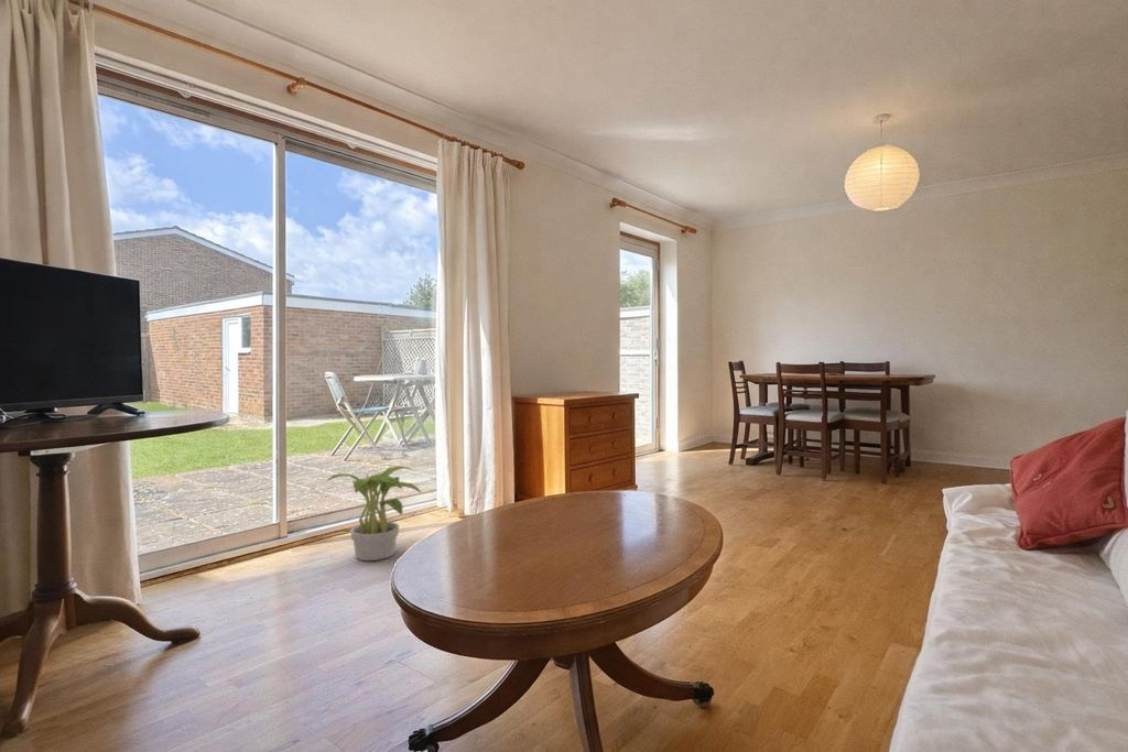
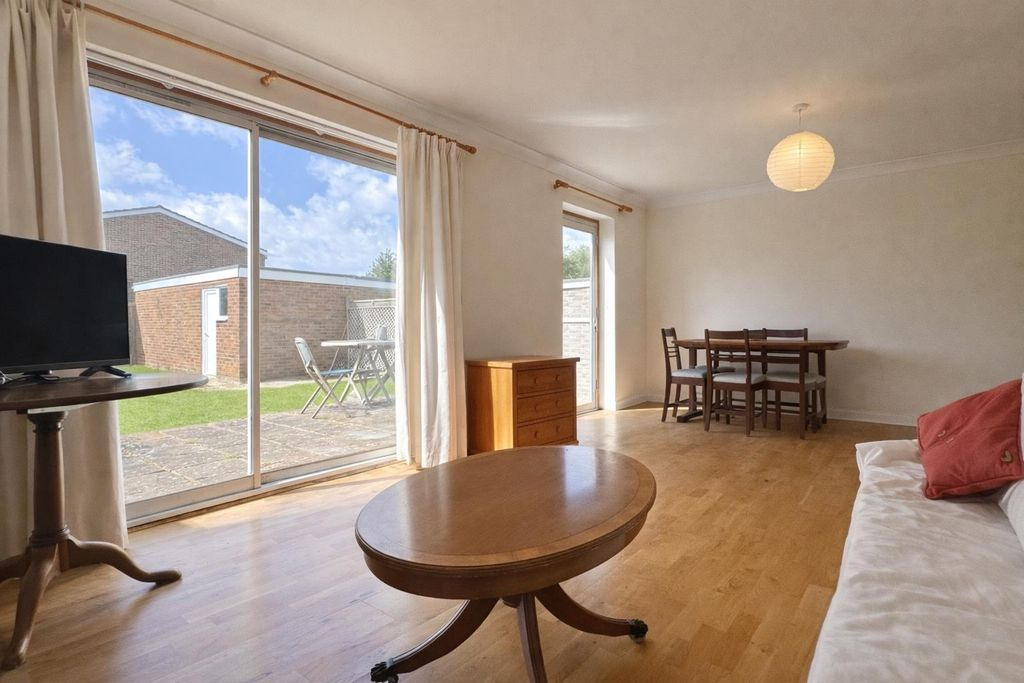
- potted plant (375, 511)
